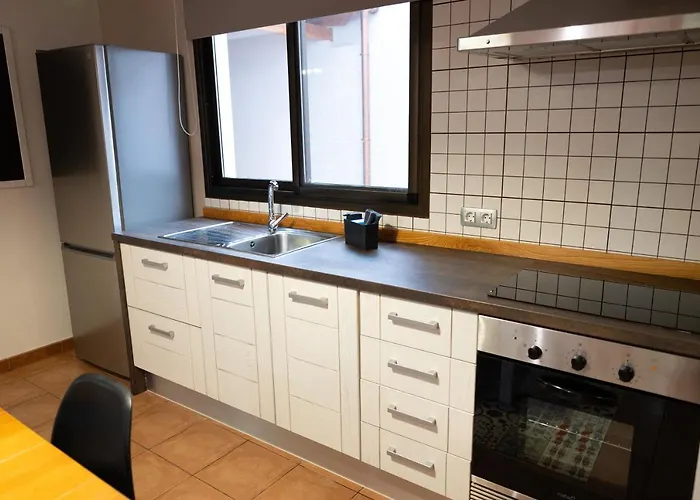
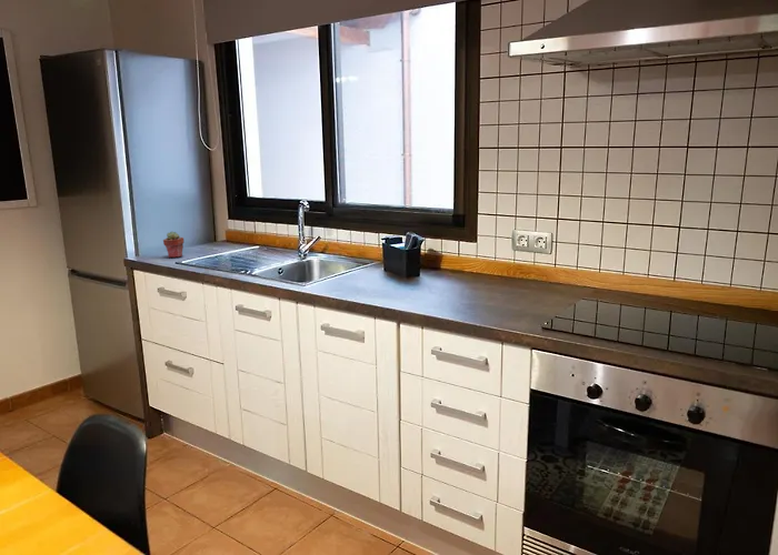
+ potted succulent (173, 243)
